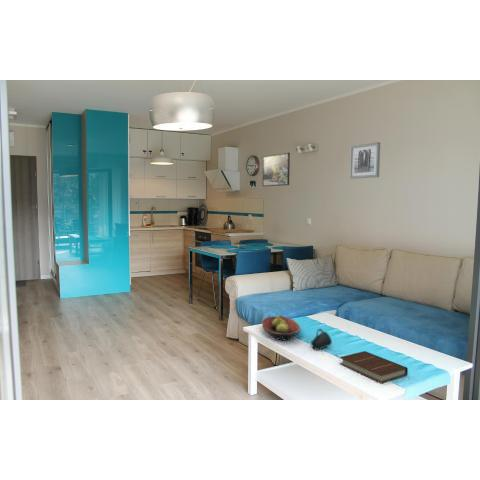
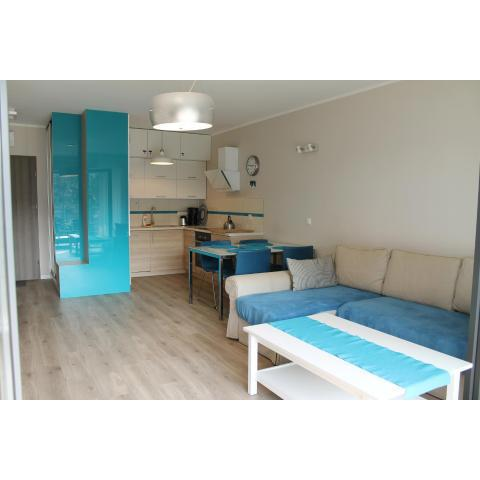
- fruit bowl (280, 325)
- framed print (275, 170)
- wall art (364, 161)
- book (372, 365)
- mug (320, 338)
